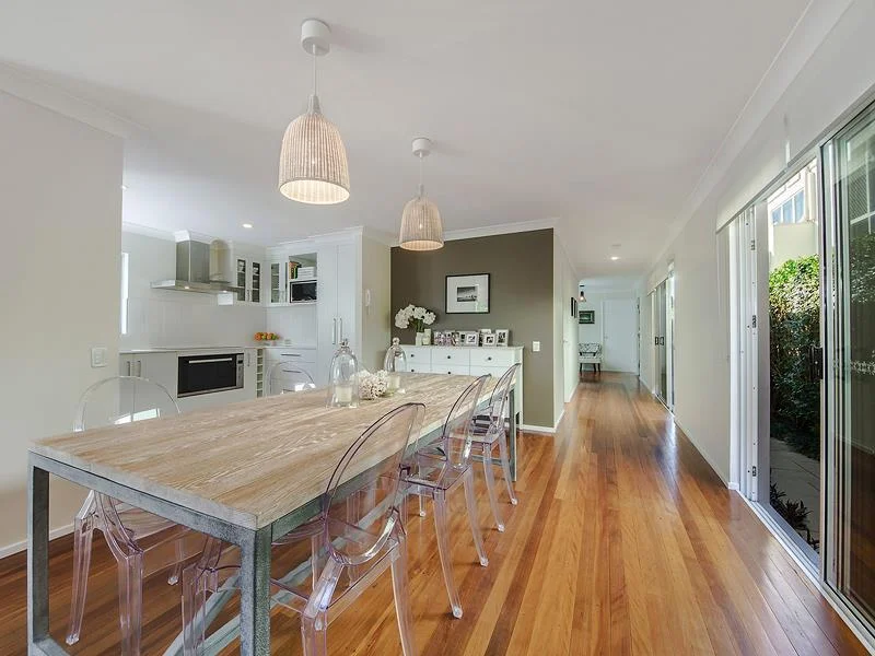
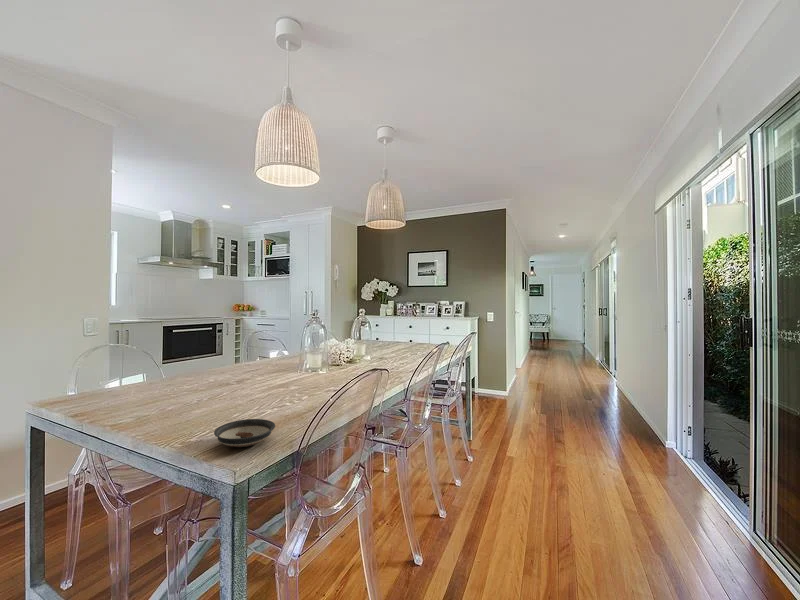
+ saucer (245, 434)
